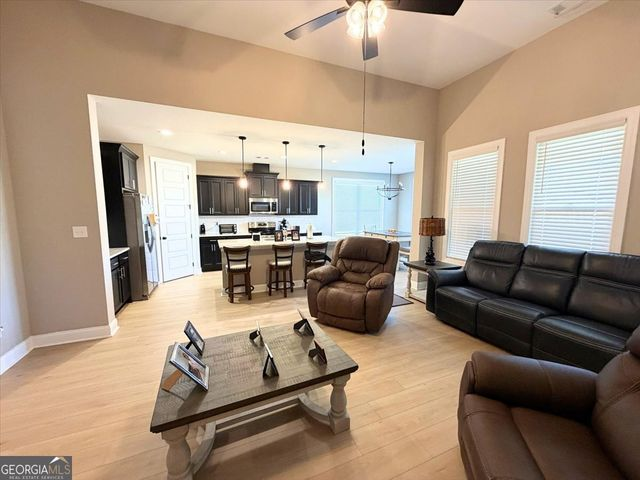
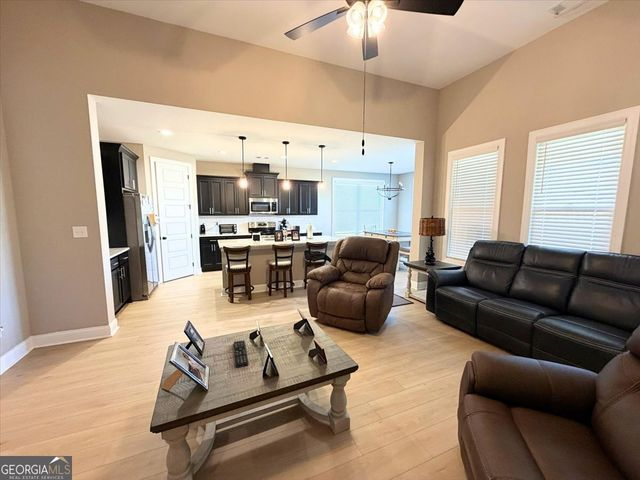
+ remote control (240, 352)
